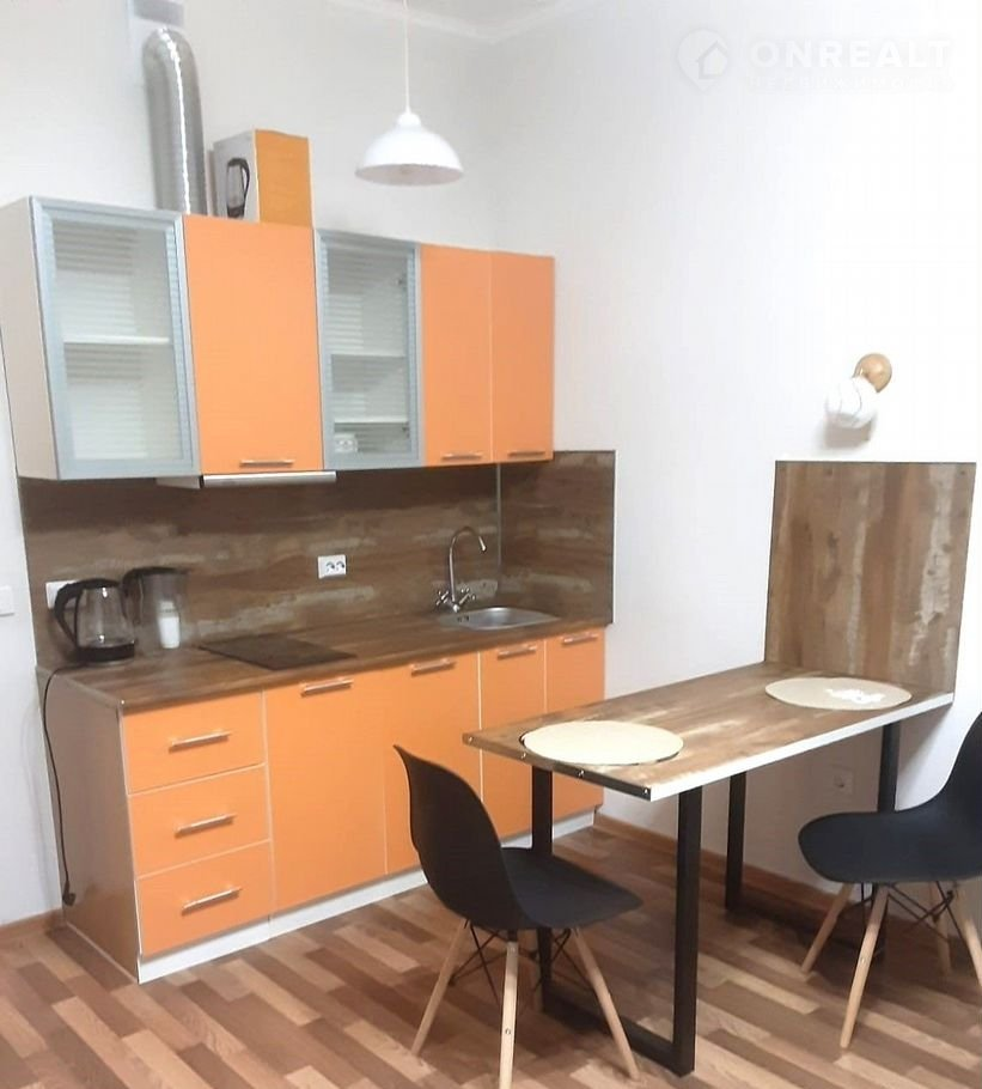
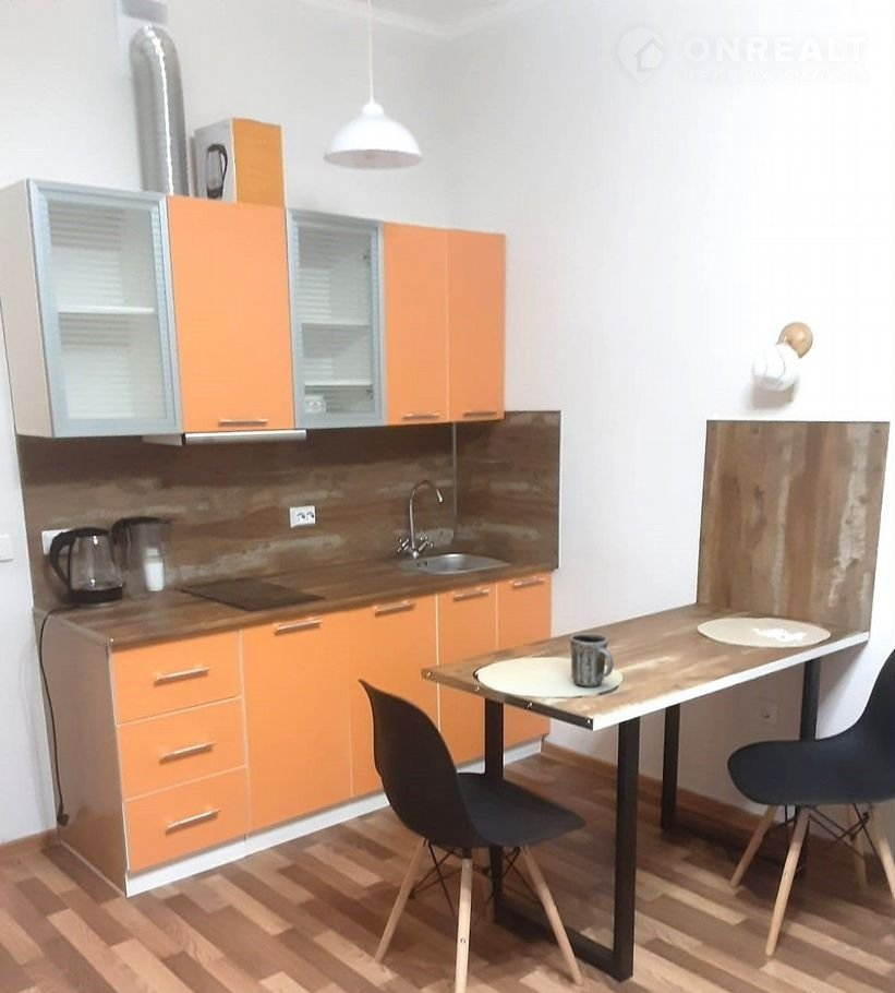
+ mug (593, 661)
